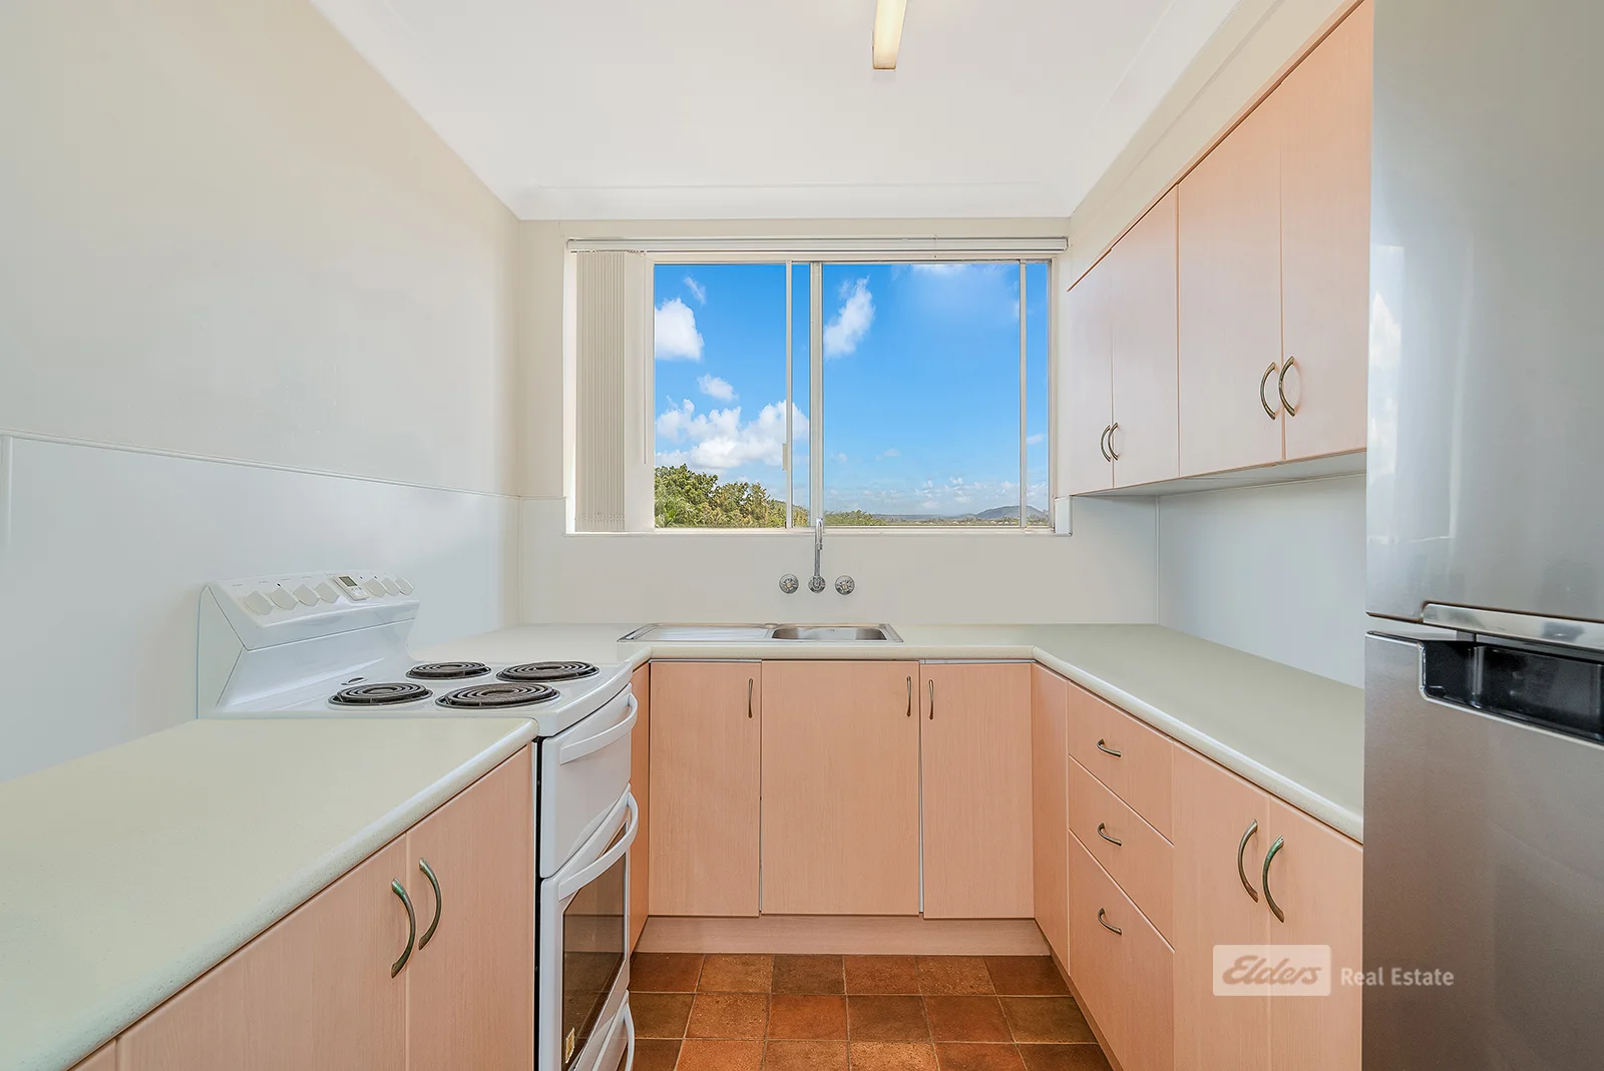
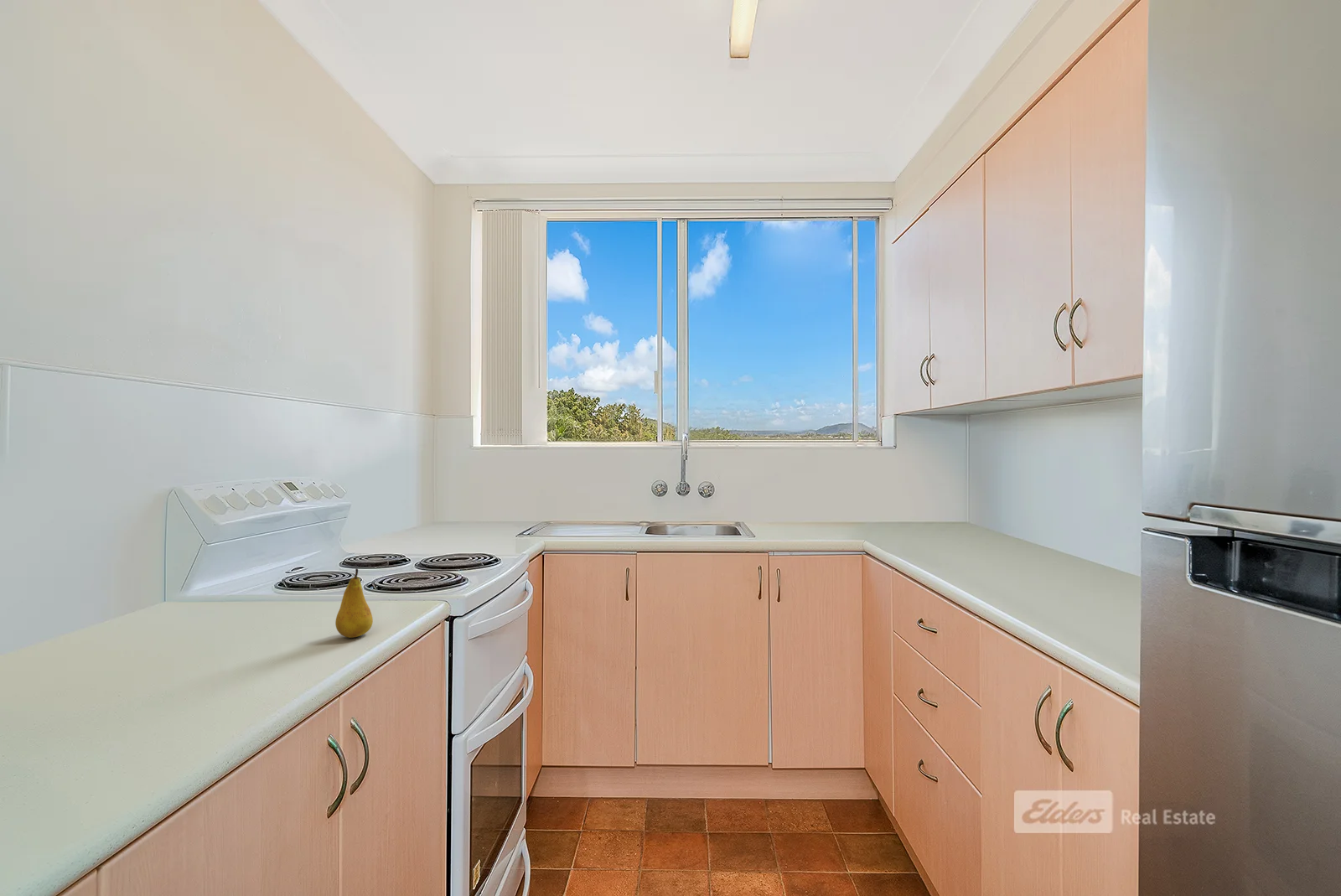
+ fruit (354, 602)
